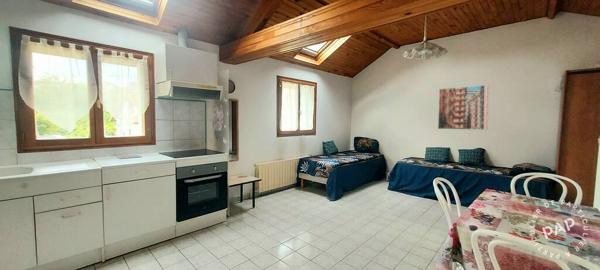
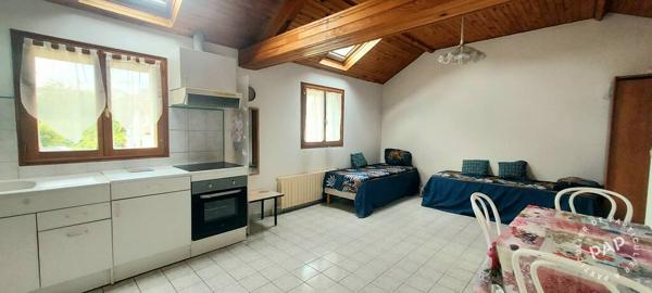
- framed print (462, 108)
